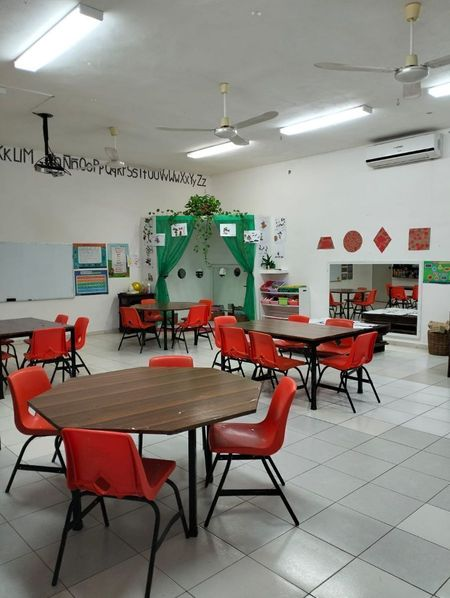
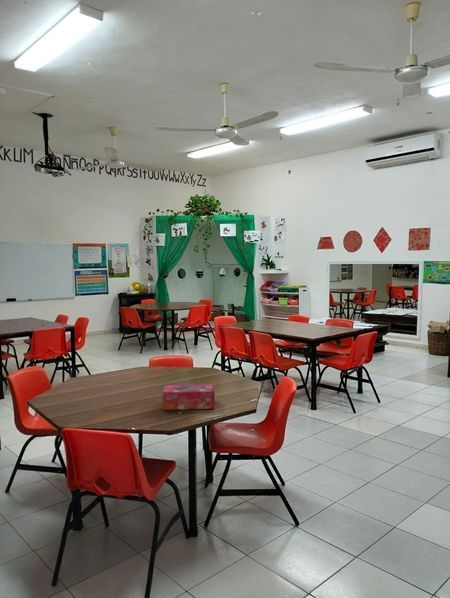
+ tissue box (189, 396)
